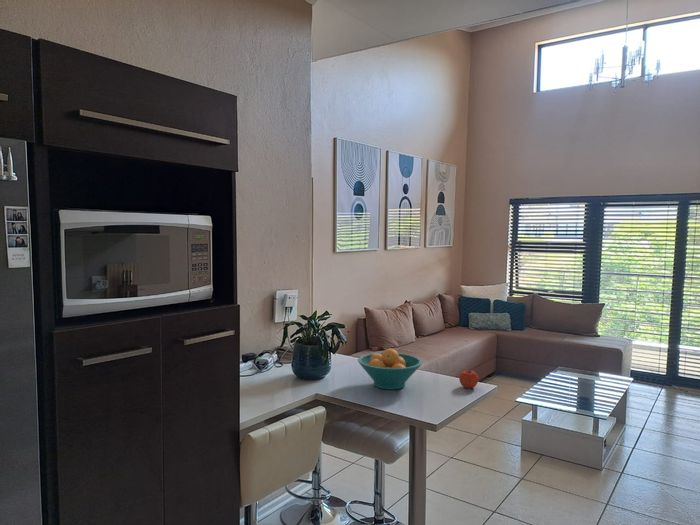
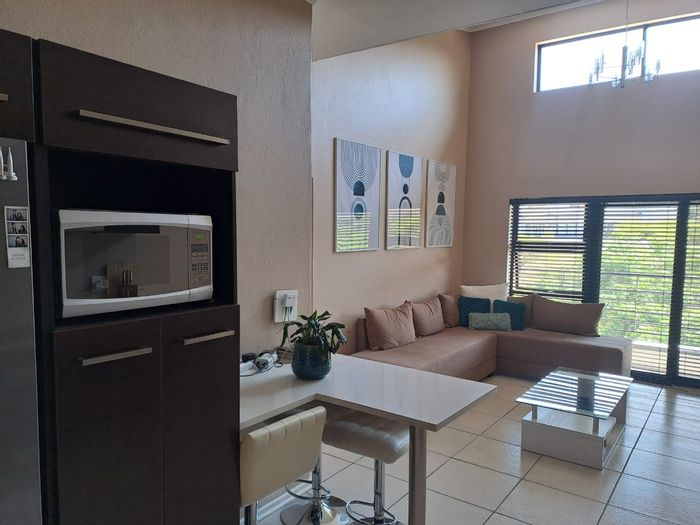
- fruit bowl (389, 367)
- apple (468, 378)
